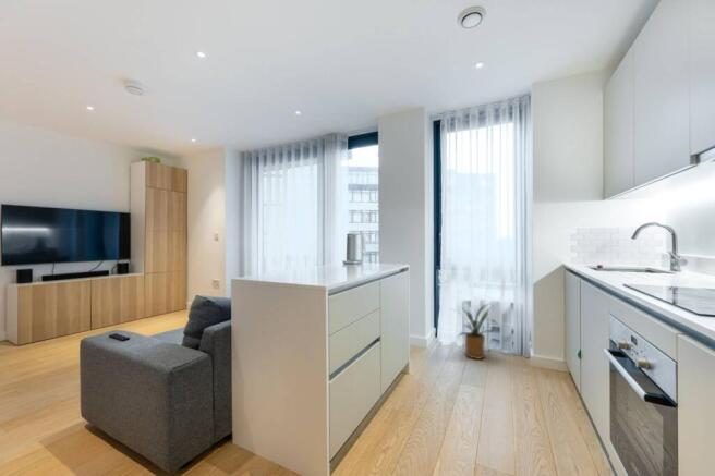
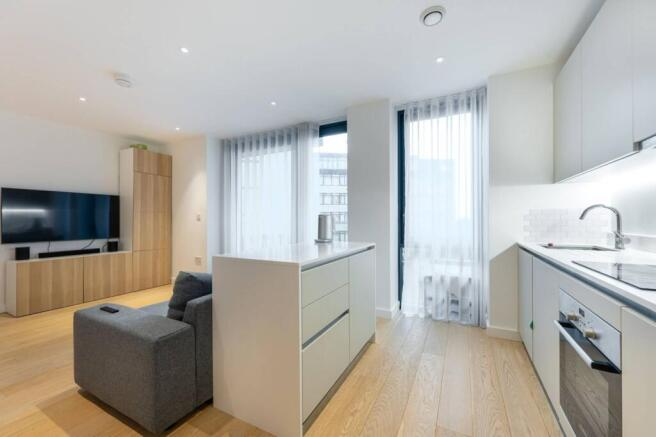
- house plant (473, 328)
